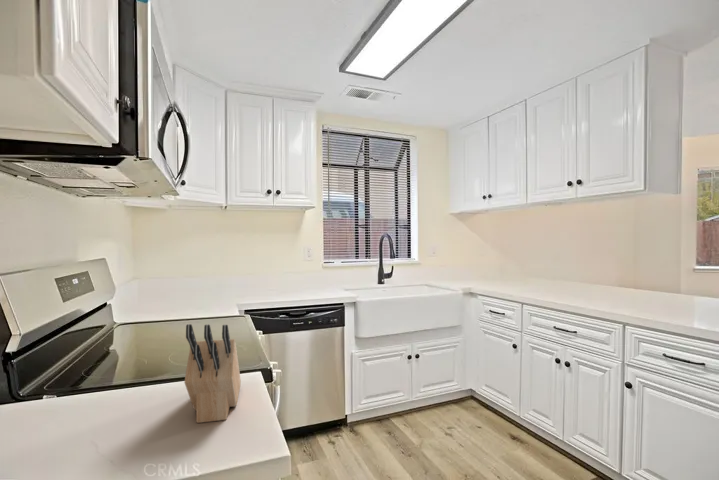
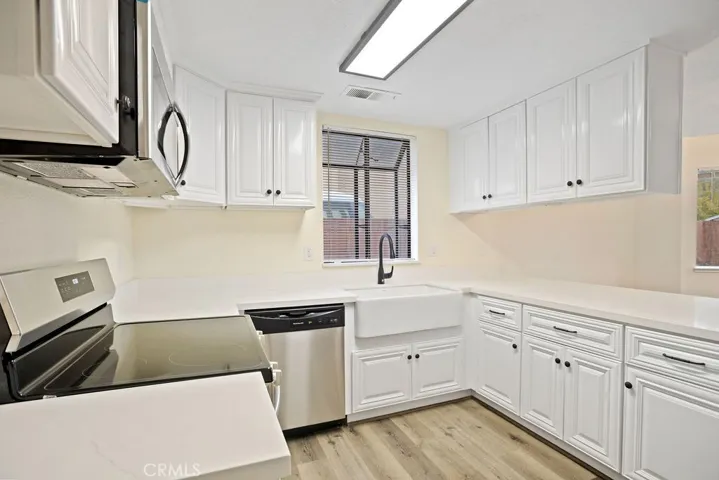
- knife block (215, 360)
